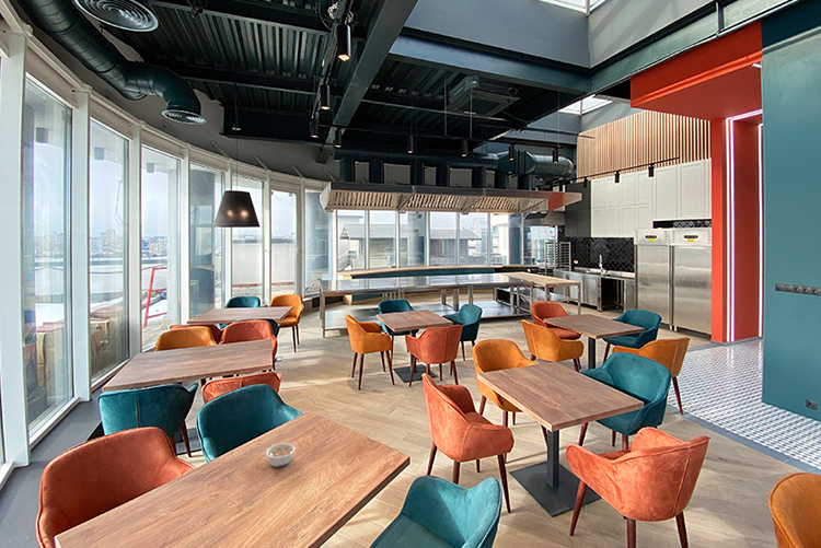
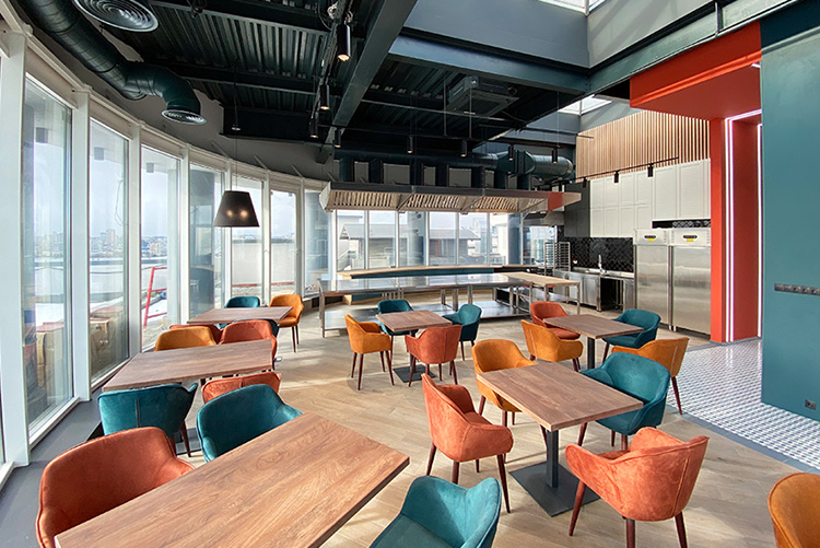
- legume (280, 455)
